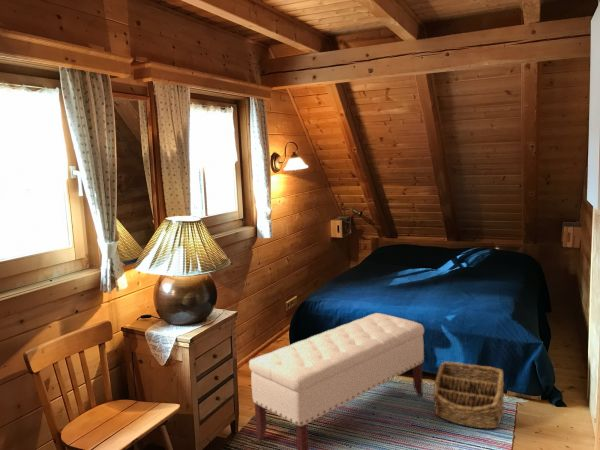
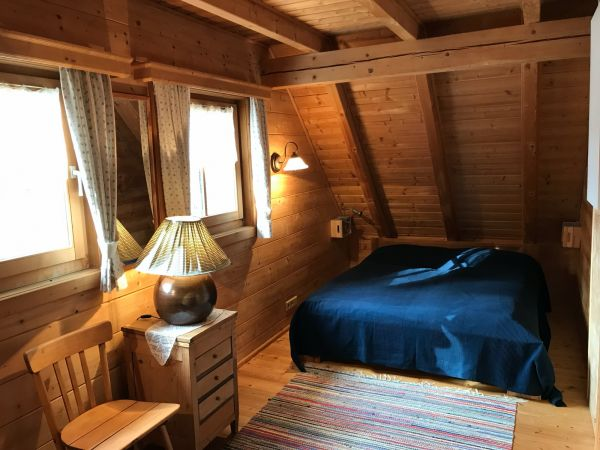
- basket (467, 394)
- bench (344, 377)
